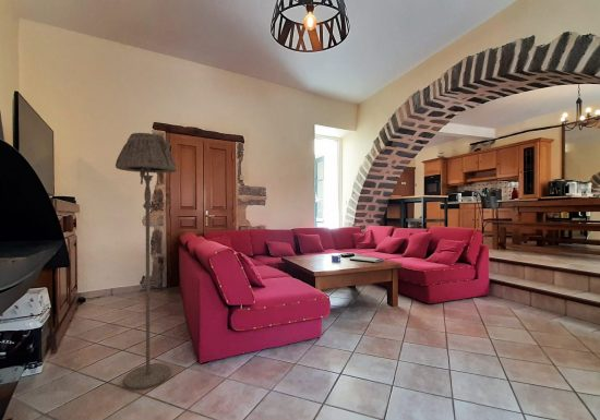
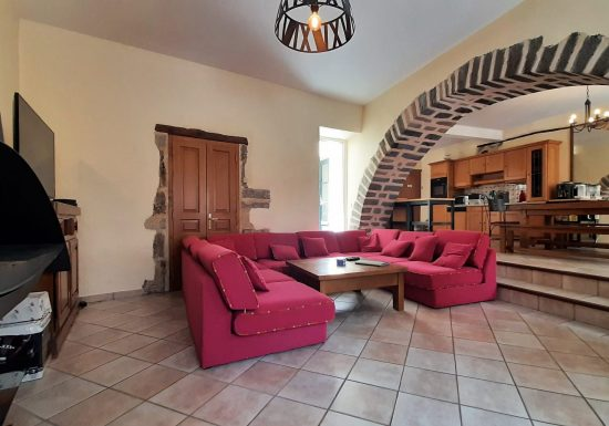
- floor lamp (147, 256)
